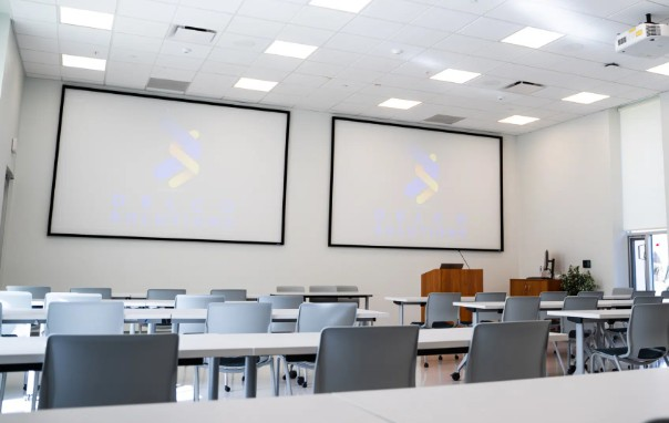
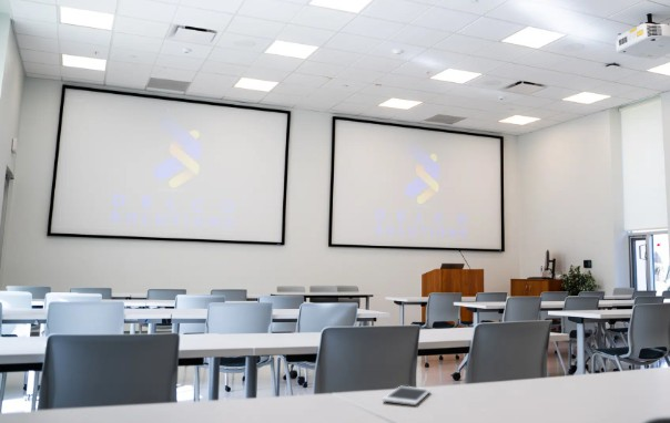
+ cell phone (407, 394)
